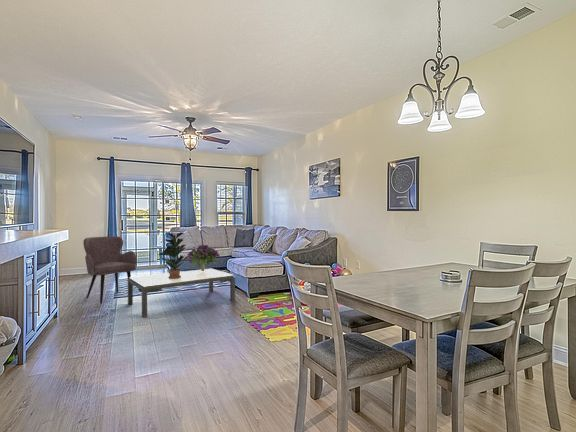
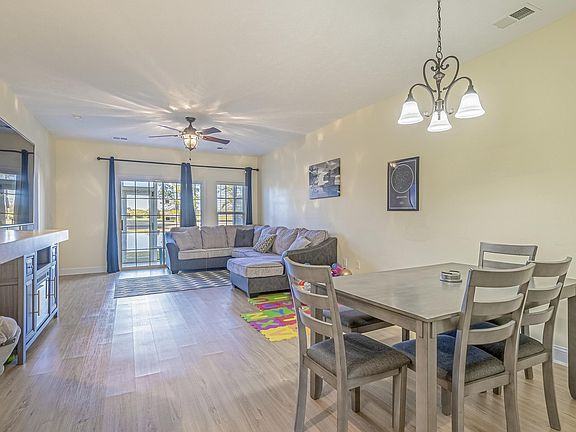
- coffee table (182, 285)
- armchair (108, 267)
- bouquet (202, 258)
- potted plant (172, 255)
